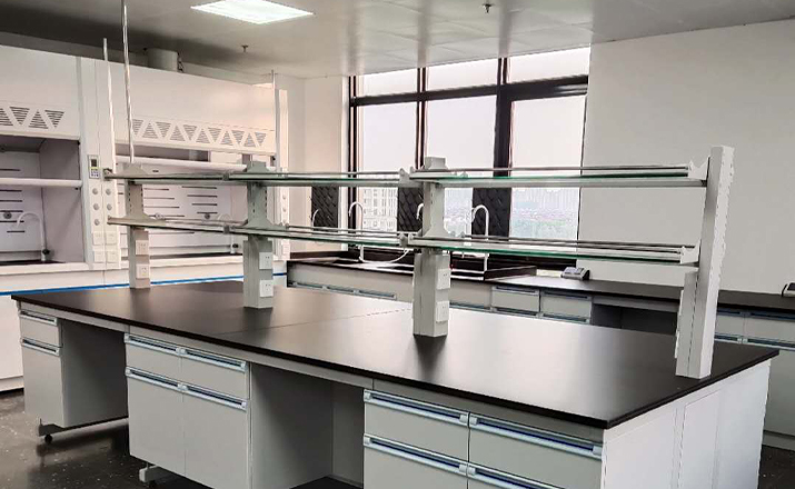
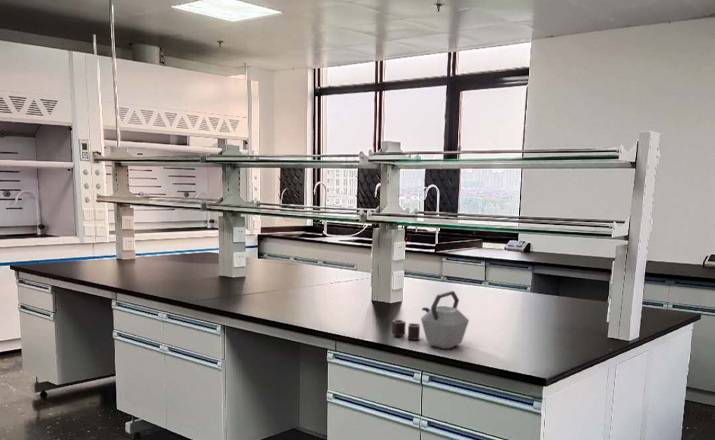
+ kettle (426, 315)
